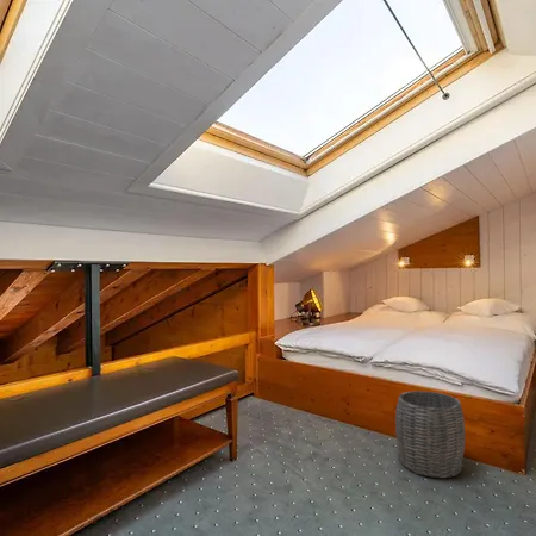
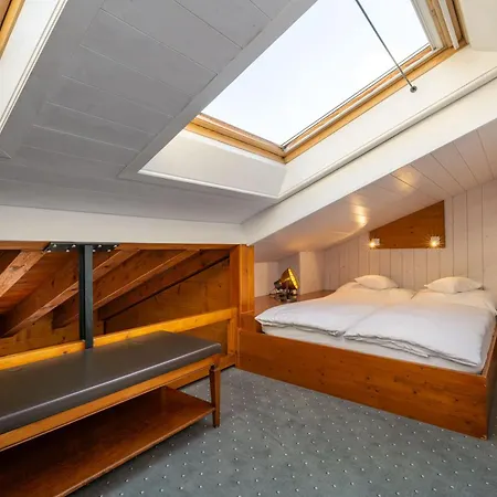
- woven basket (429, 431)
